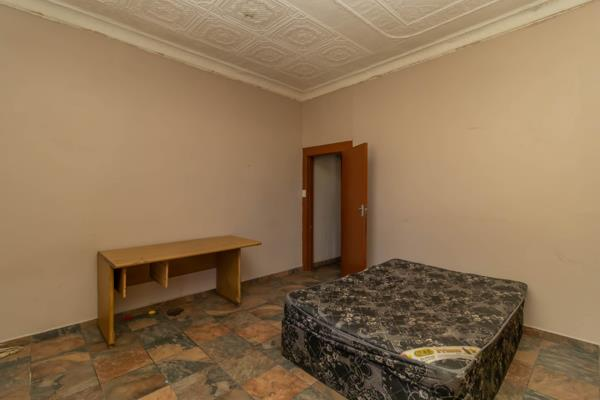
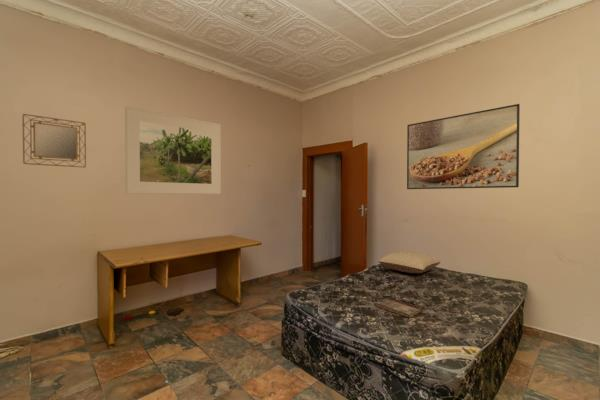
+ pillow (409, 262)
+ home mirror (56, 141)
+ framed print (456, 152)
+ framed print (178, 155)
+ book (398, 306)
